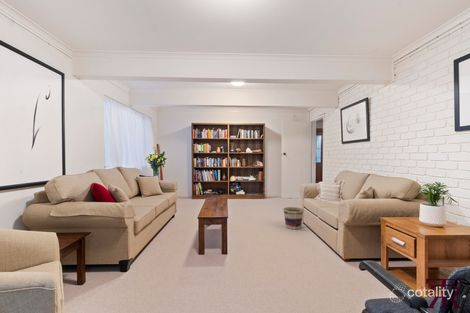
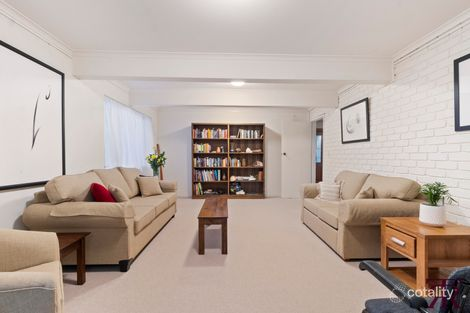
- basket (293, 218)
